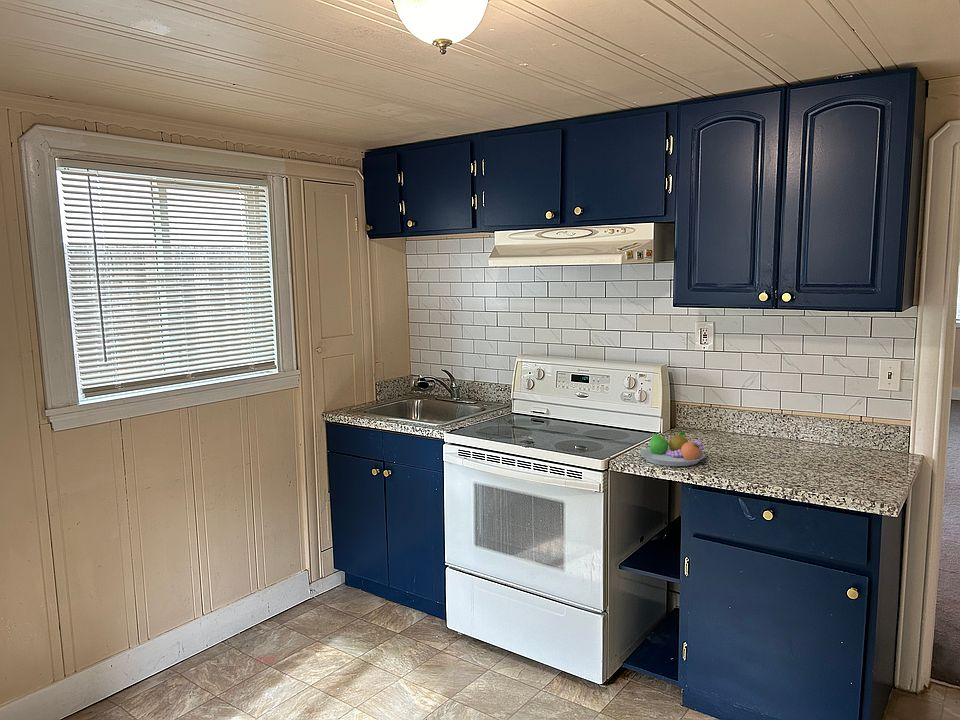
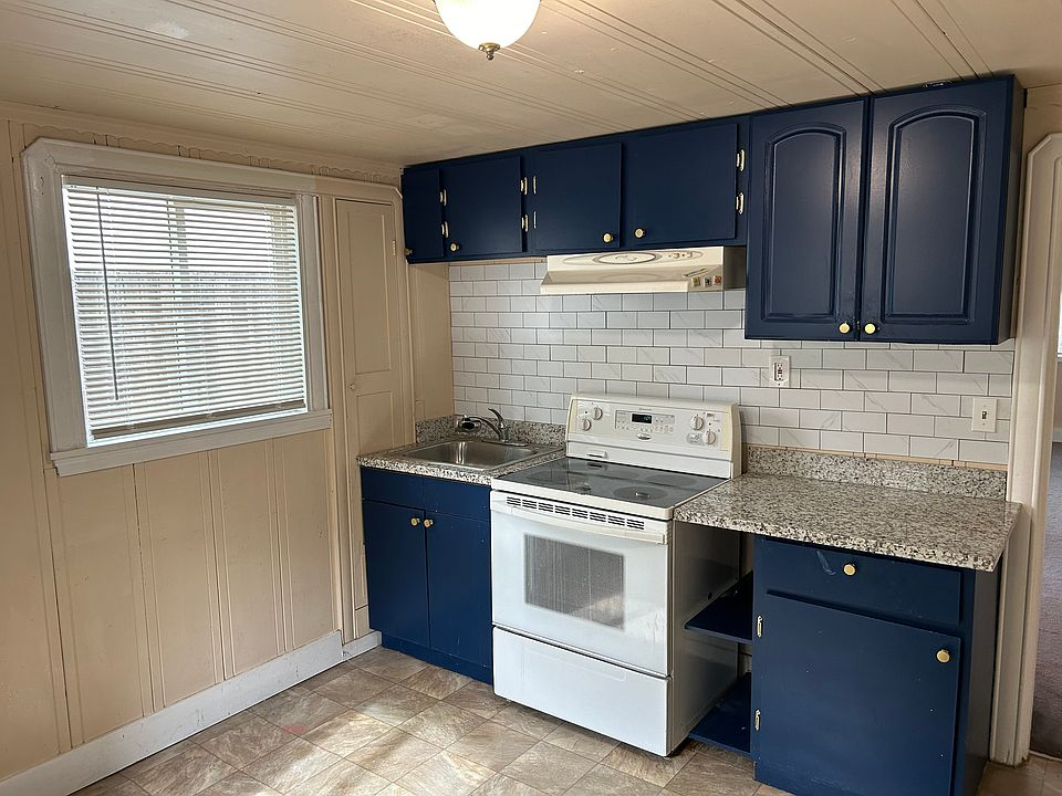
- fruit bowl (671, 446)
